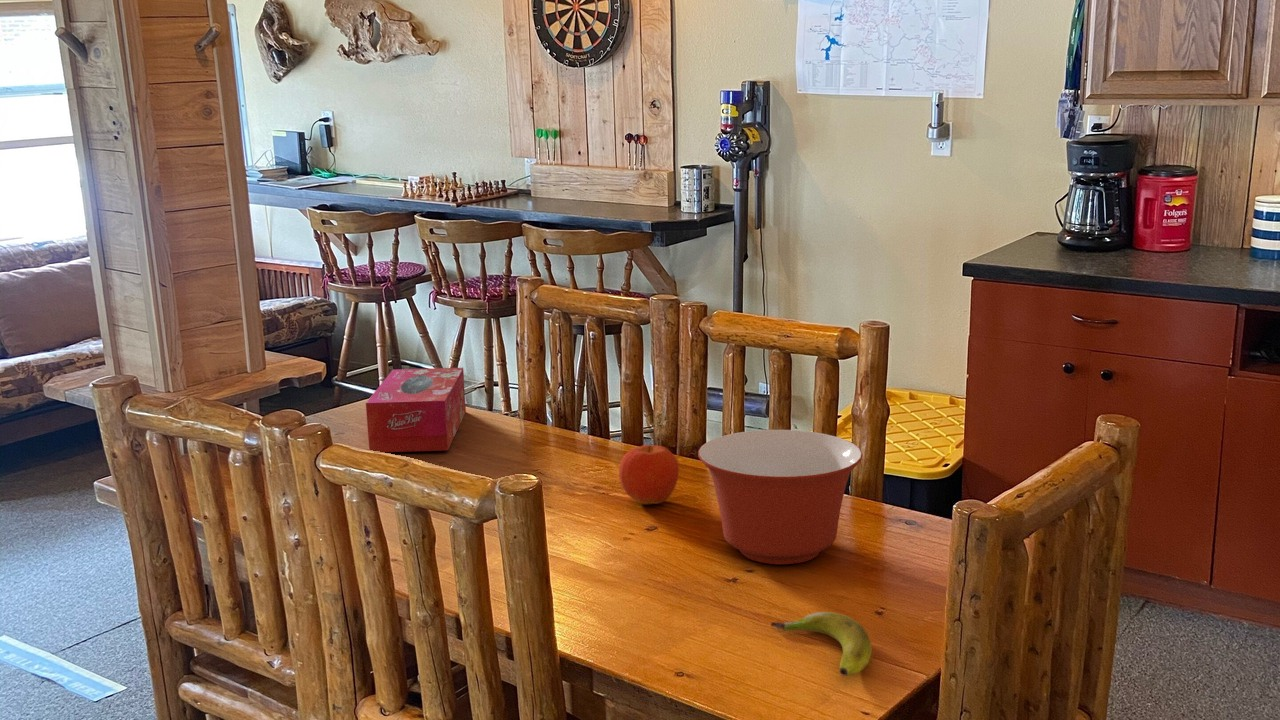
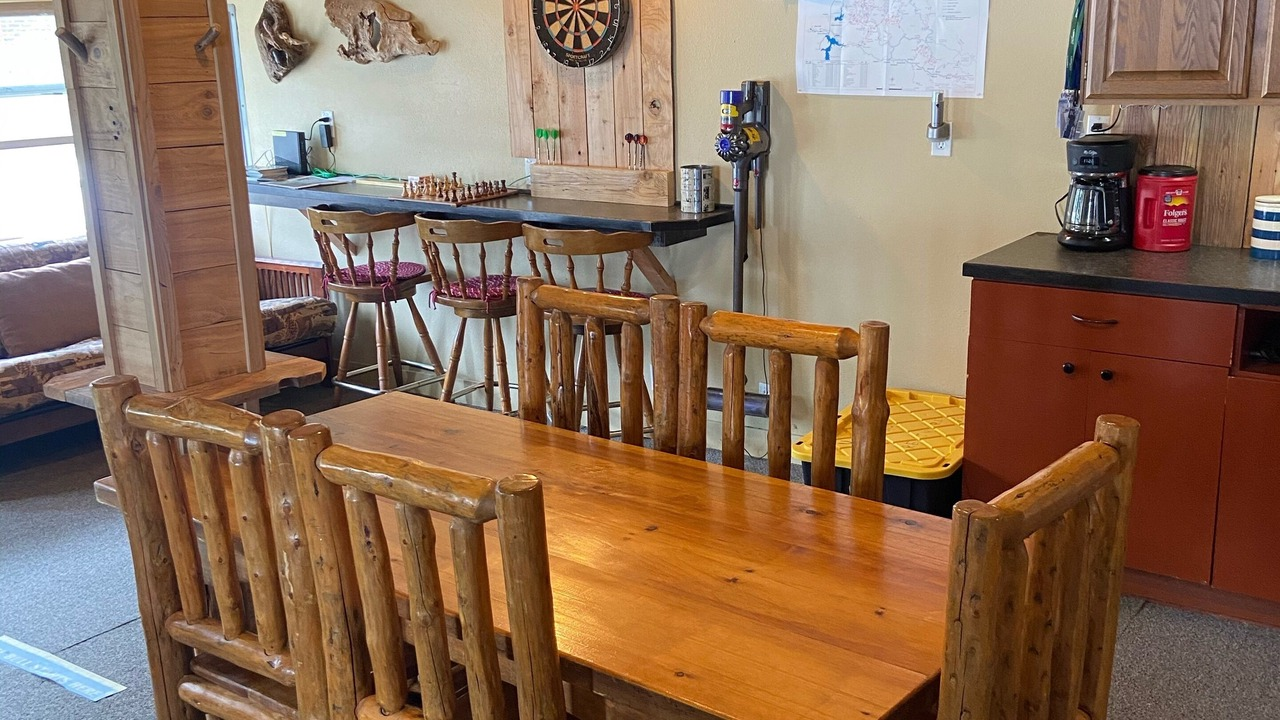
- tissue box (418, 407)
- mixing bowl (779, 500)
- banana (834, 638)
- fruit (648, 473)
